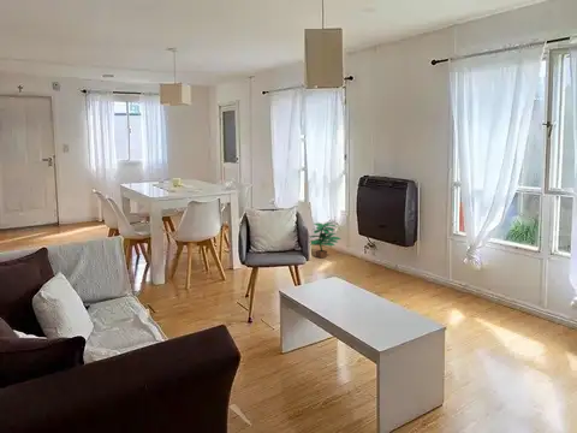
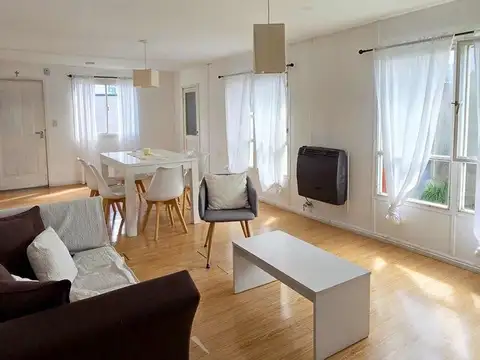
- potted plant (323, 239)
